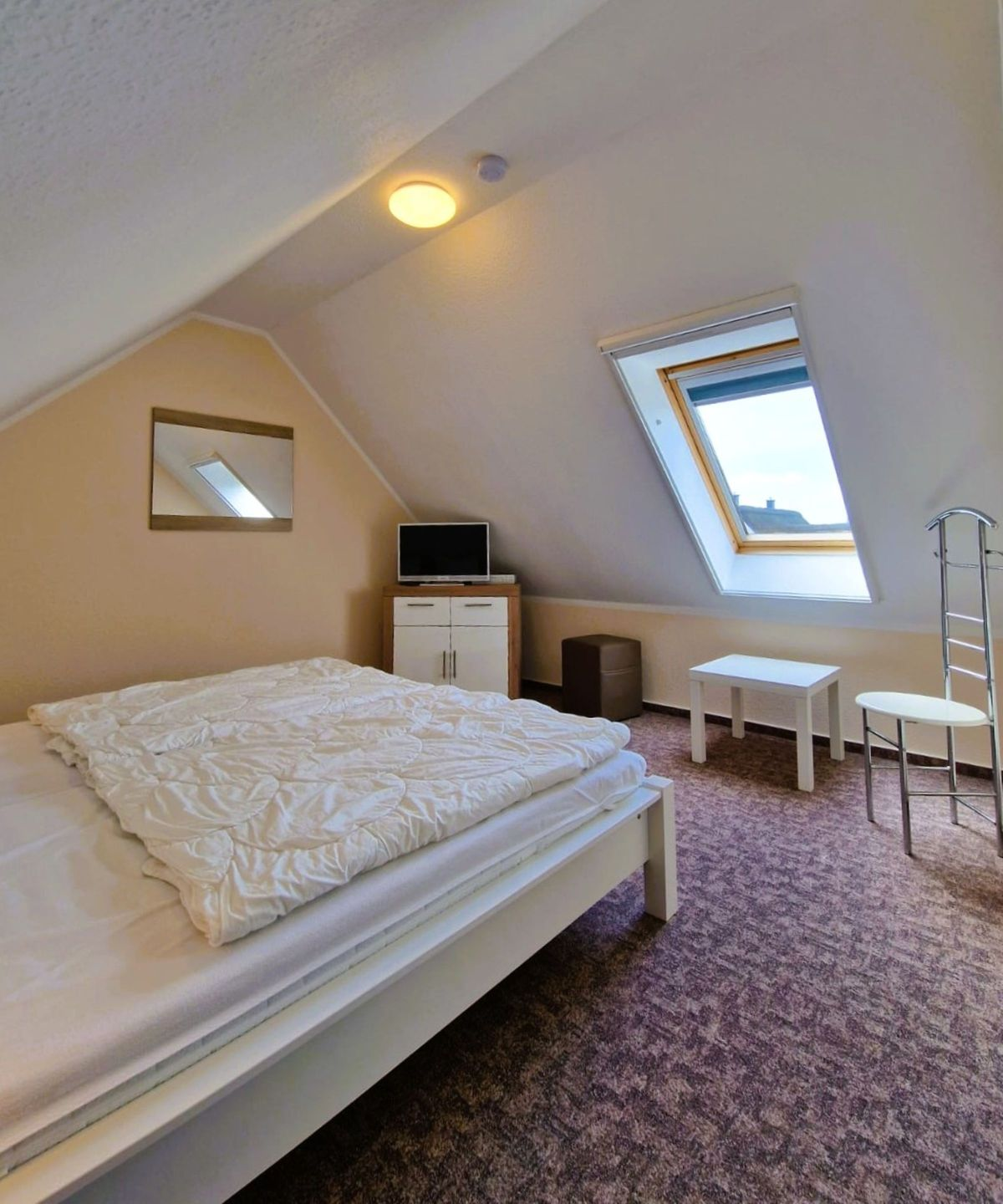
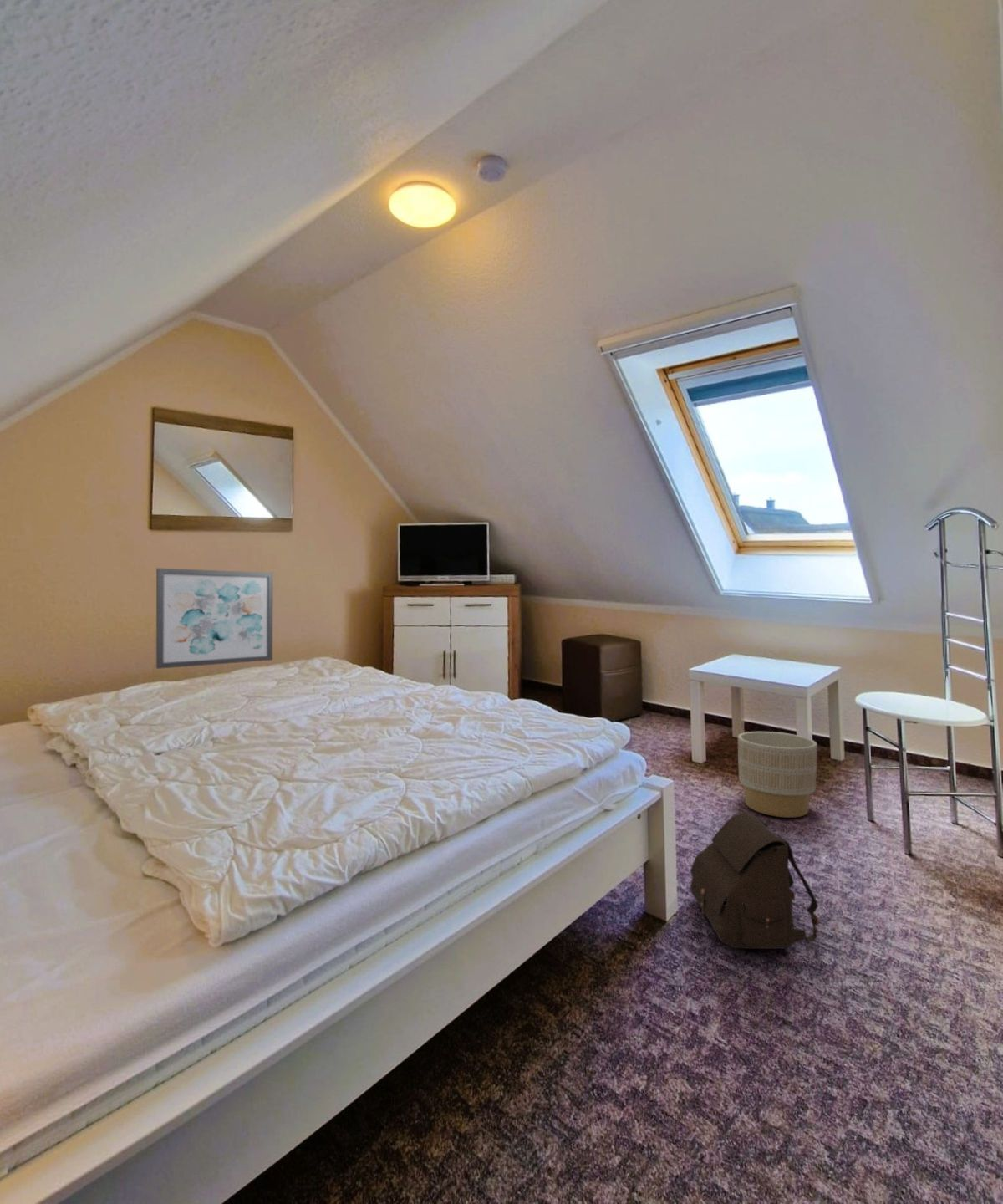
+ satchel (752, 875)
+ planter (776, 773)
+ wall art (218, 617)
